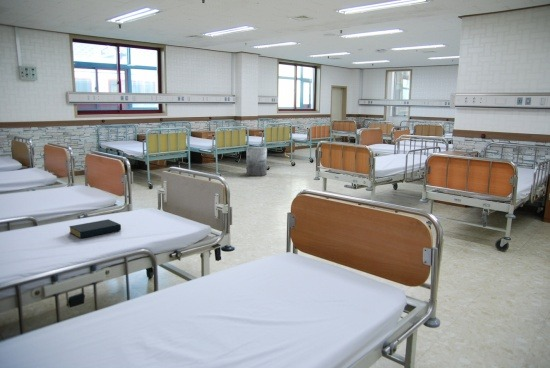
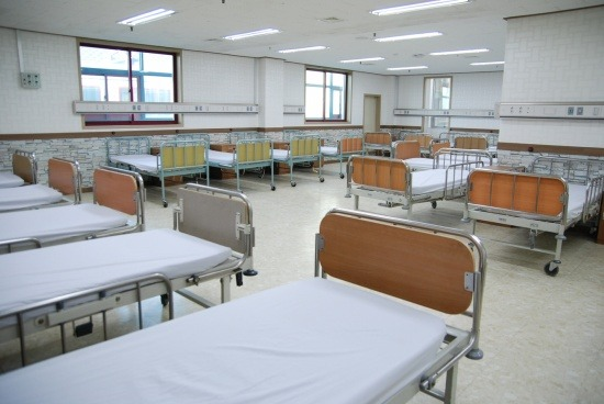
- trash can (256, 161)
- hardback book (95, 228)
